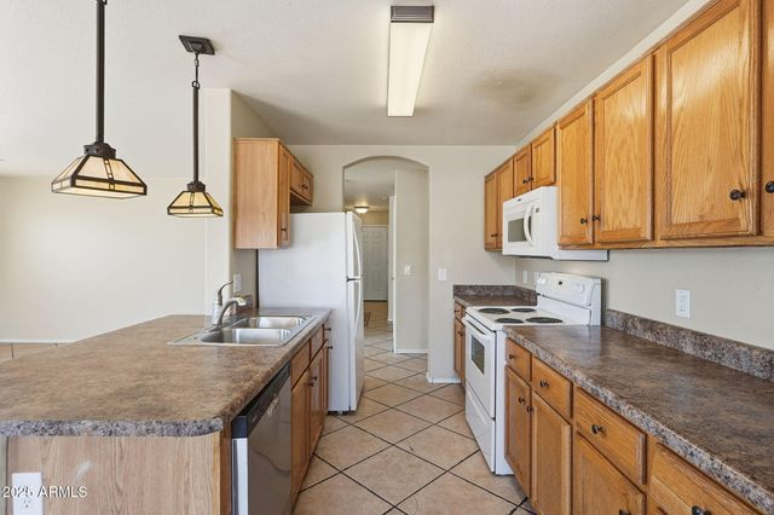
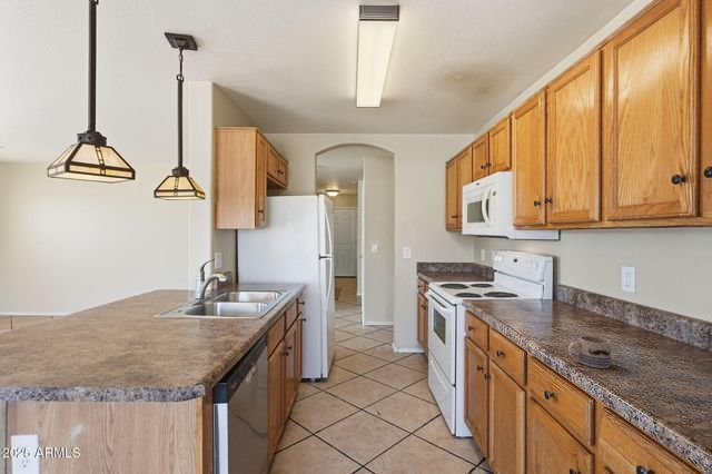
+ mug (589, 350)
